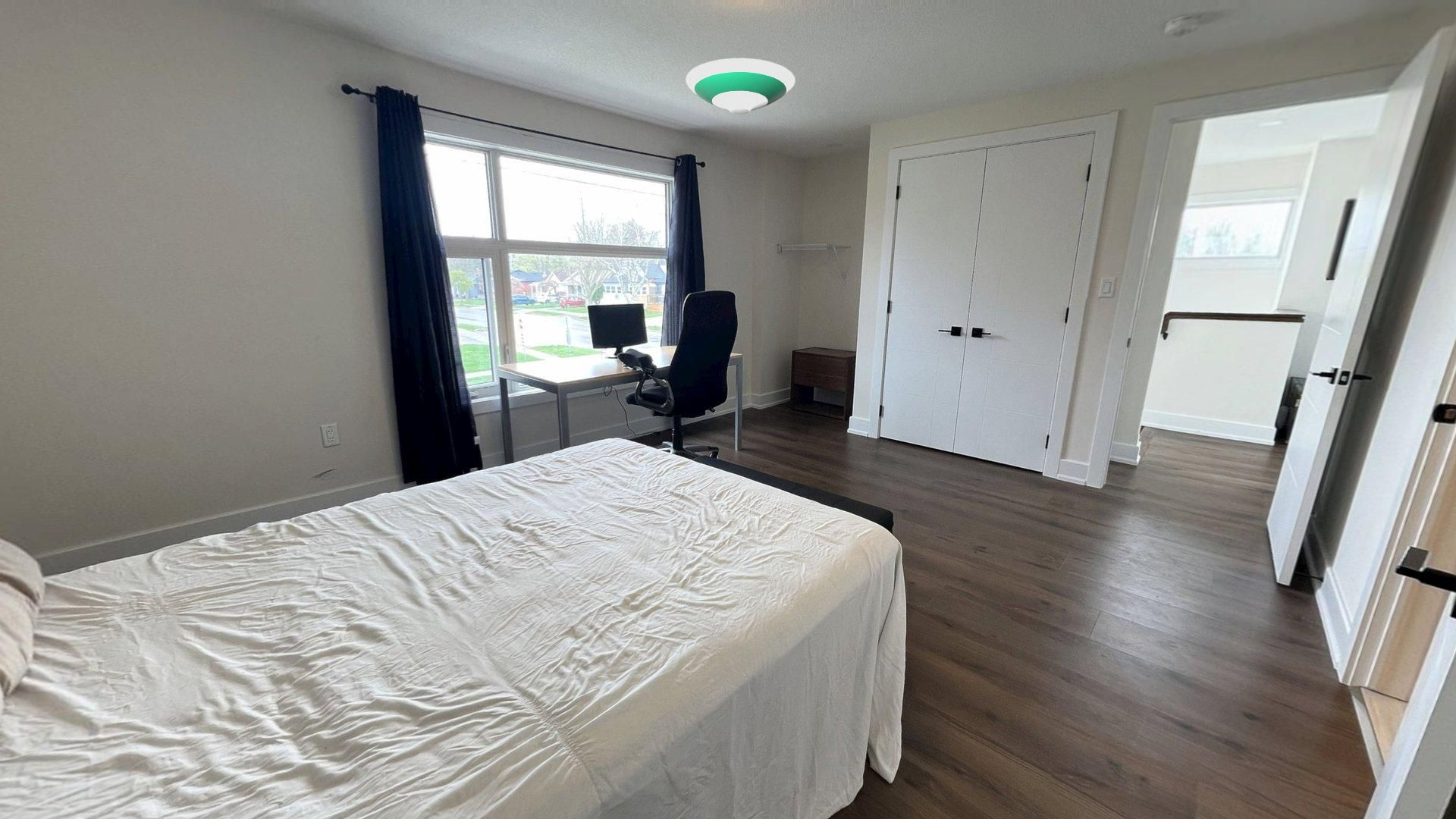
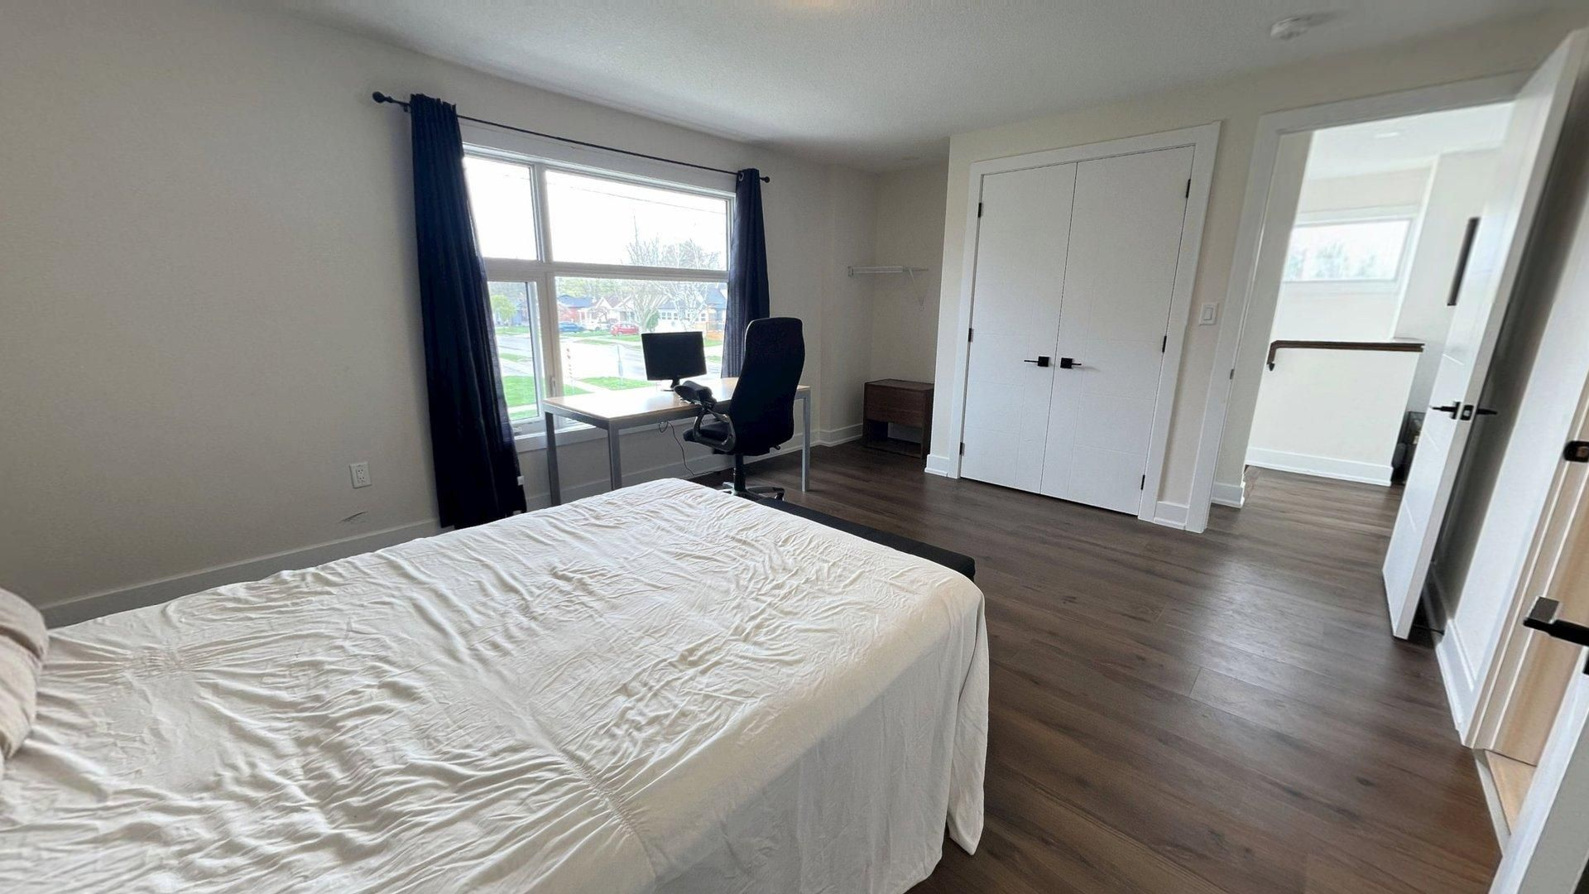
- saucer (739, 96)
